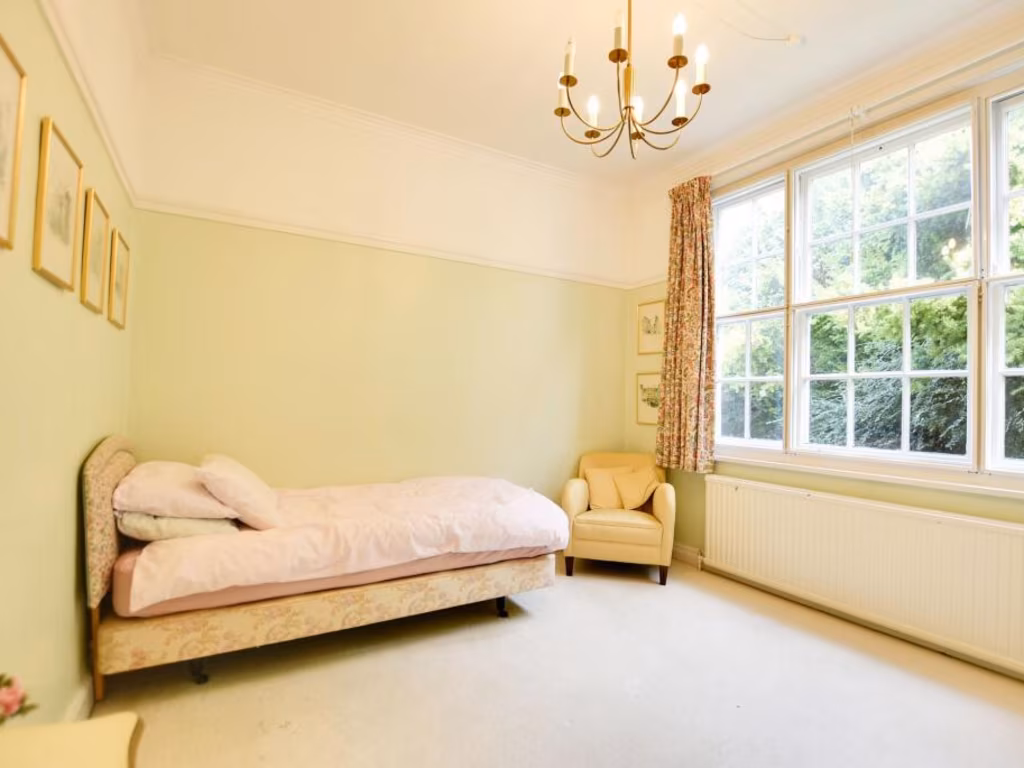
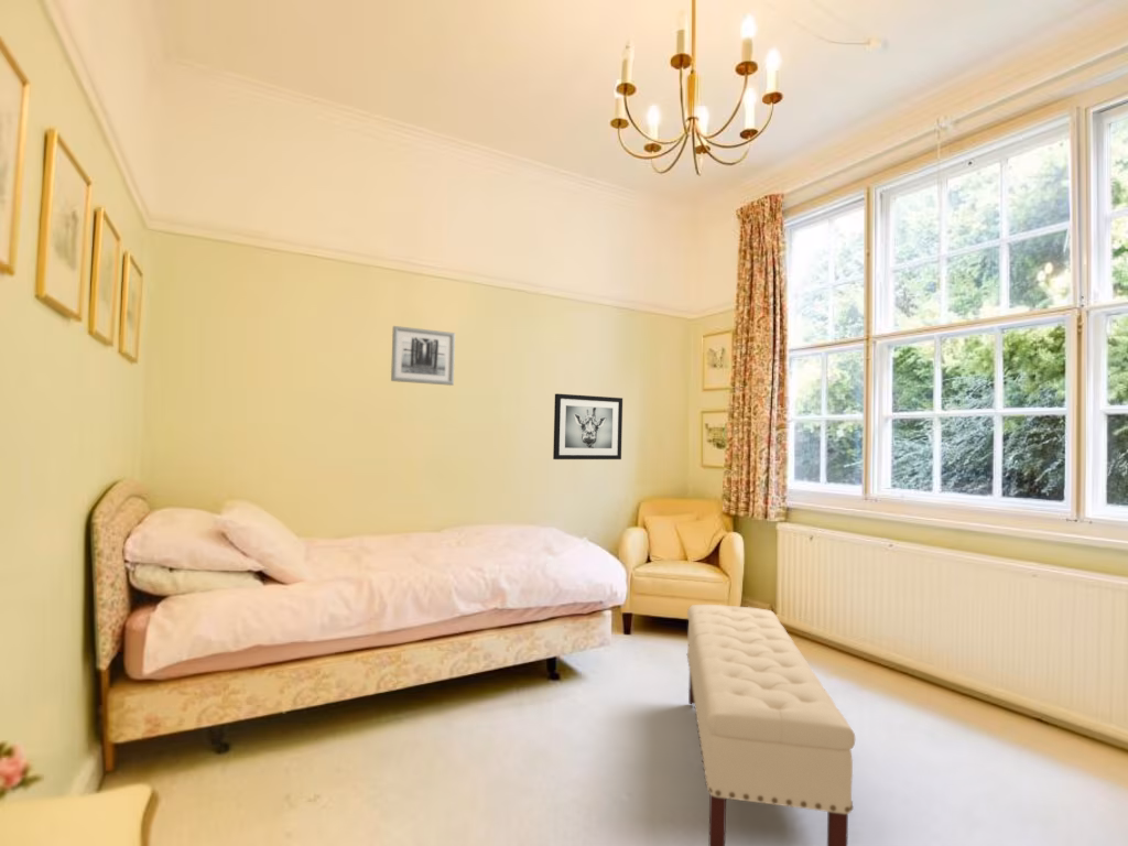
+ wall art (423, 356)
+ wall art (588, 427)
+ bench (748, 708)
